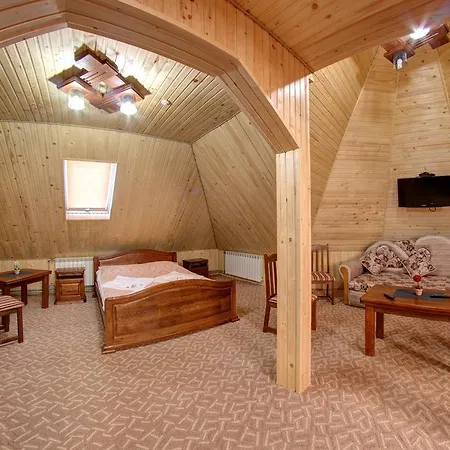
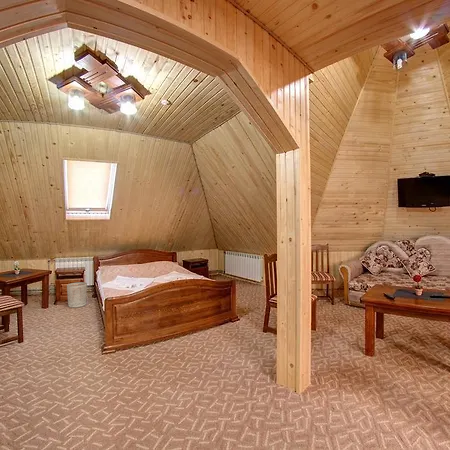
+ waste bin (76, 294)
